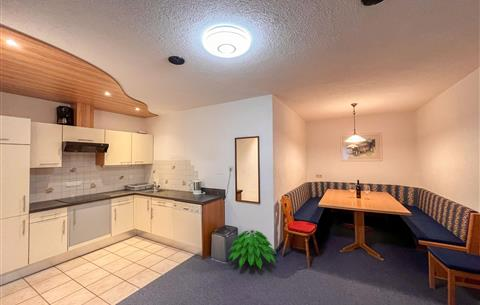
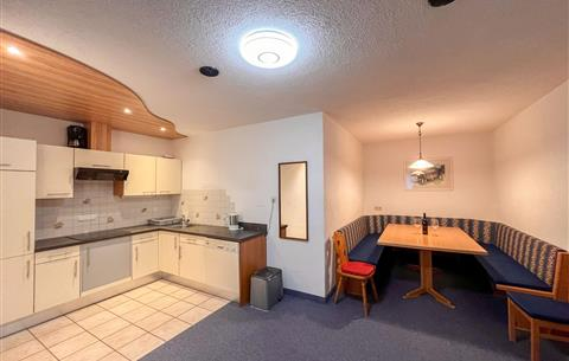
- indoor plant (252, 245)
